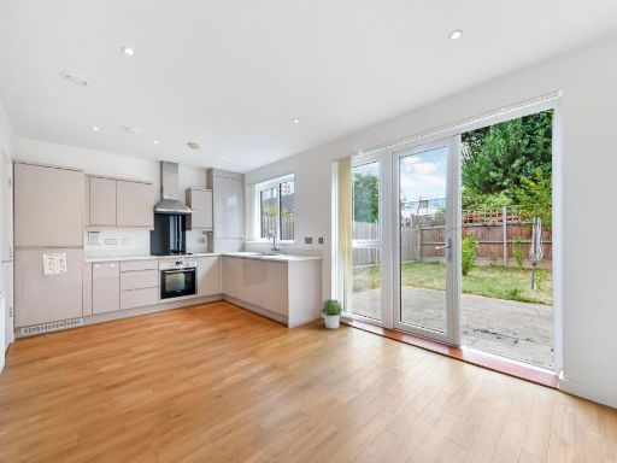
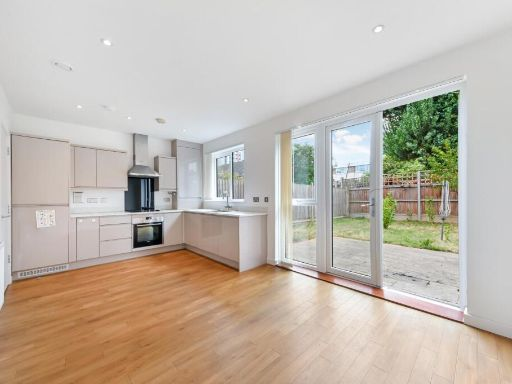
- potted plant (330, 312)
